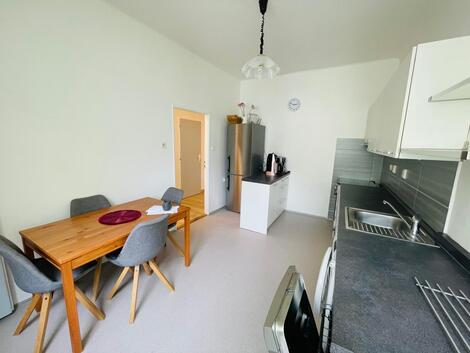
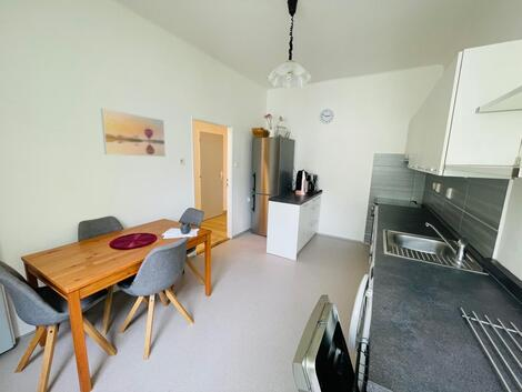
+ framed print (137, 135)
